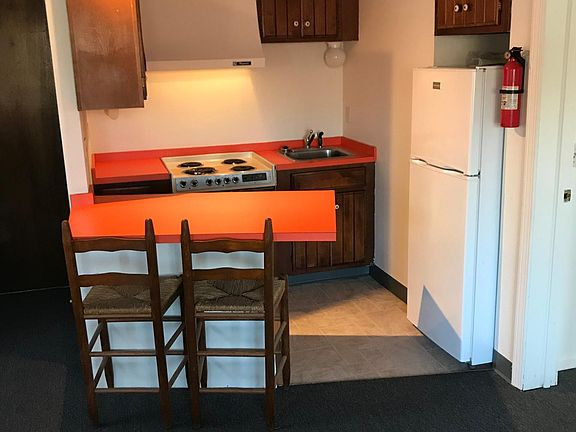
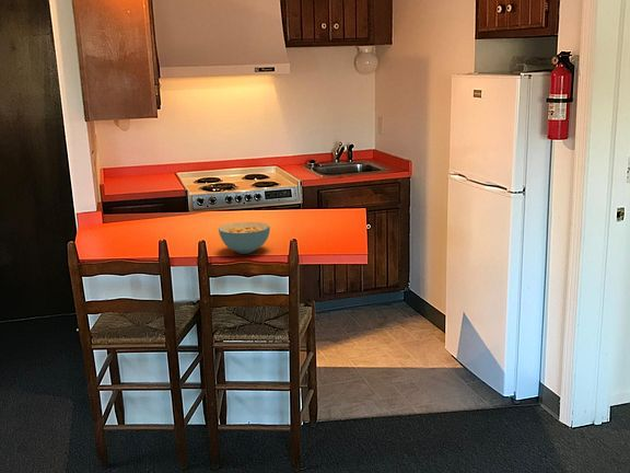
+ cereal bowl (244, 239)
